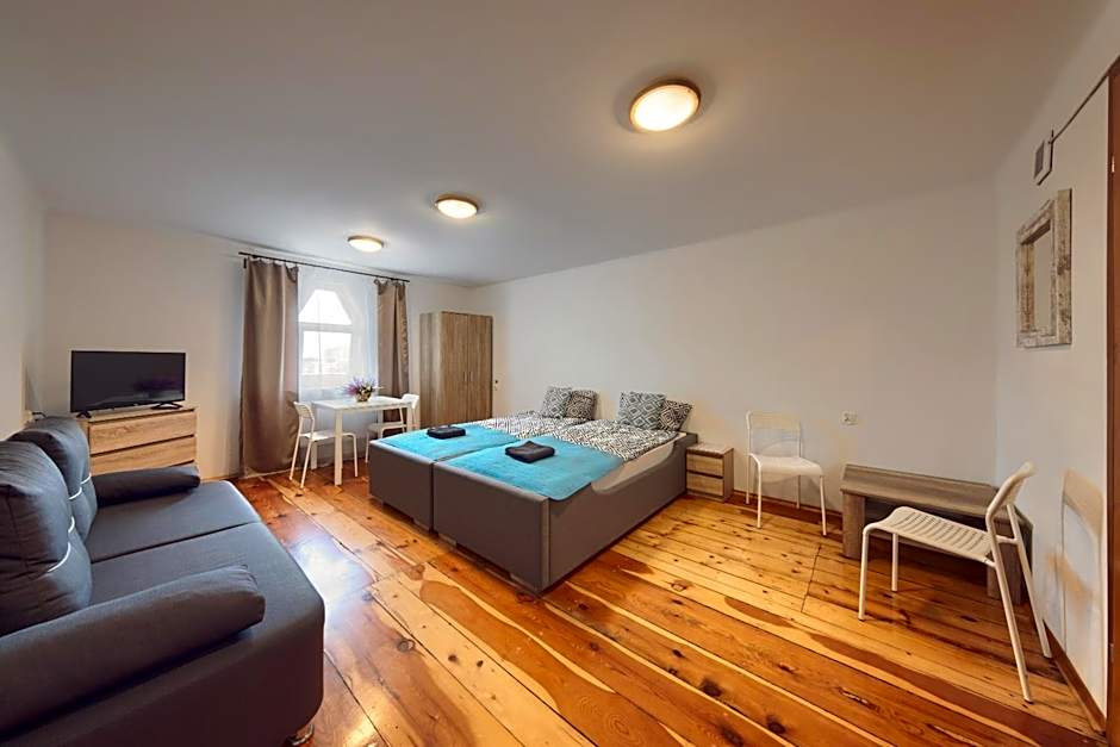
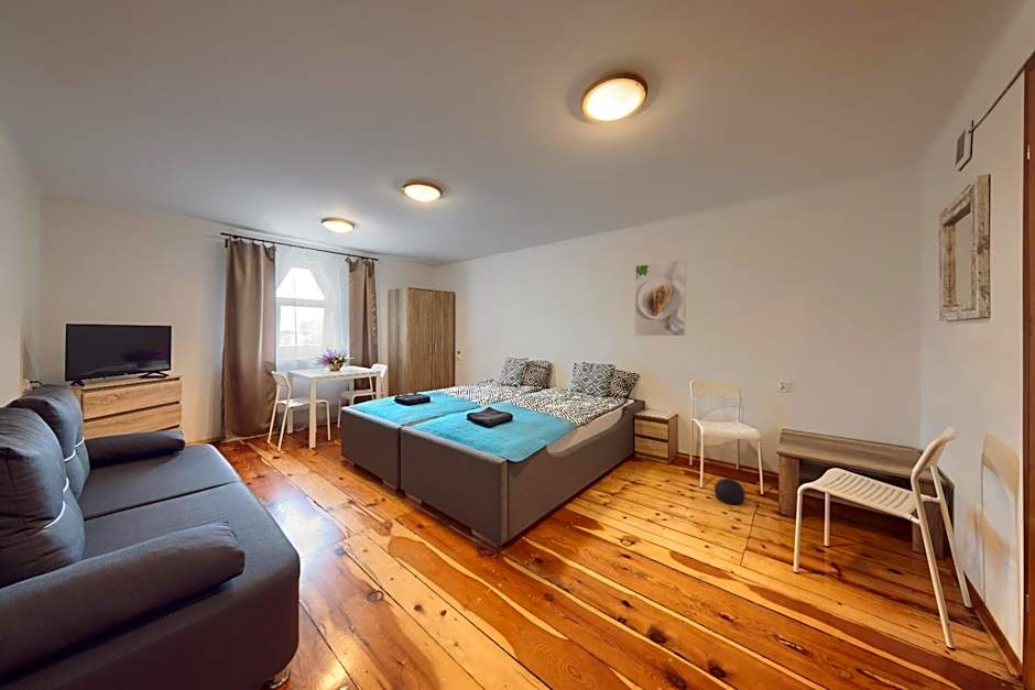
+ ball (729, 489)
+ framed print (658, 299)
